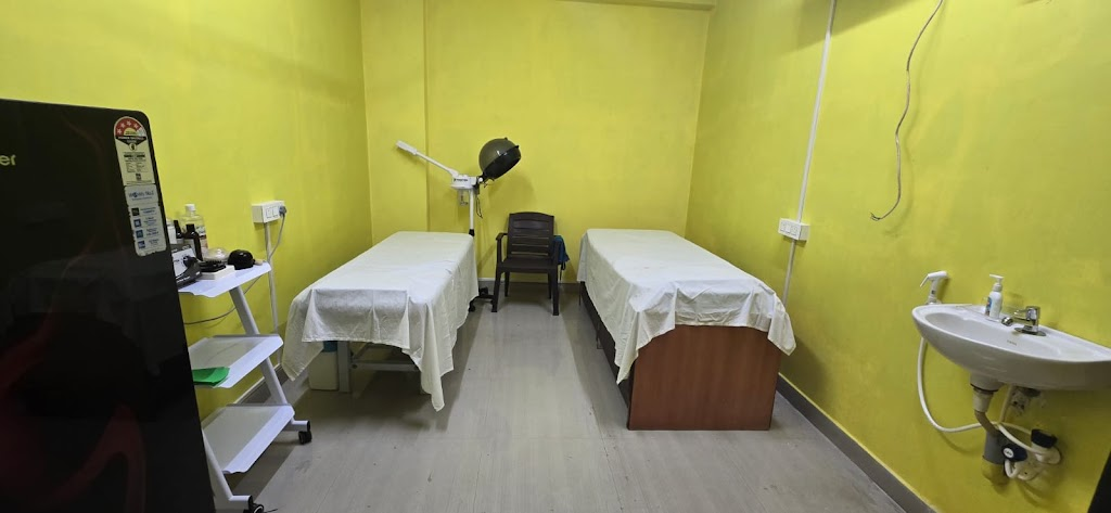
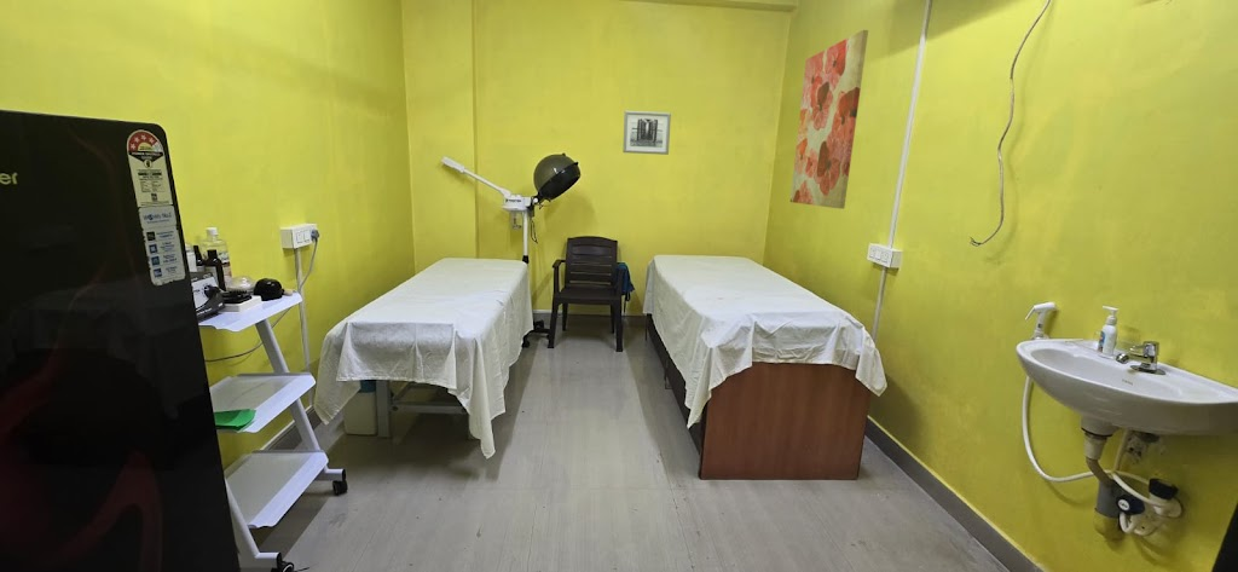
+ wall art (646, 133)
+ wall art (823, 128)
